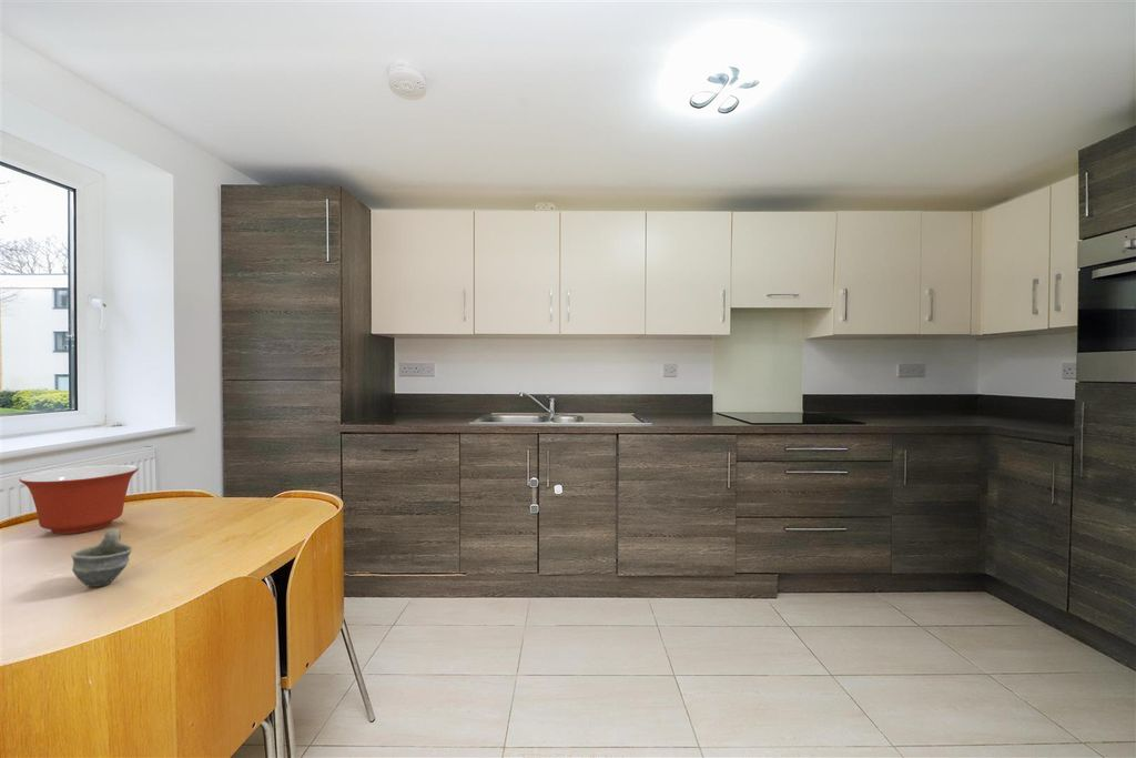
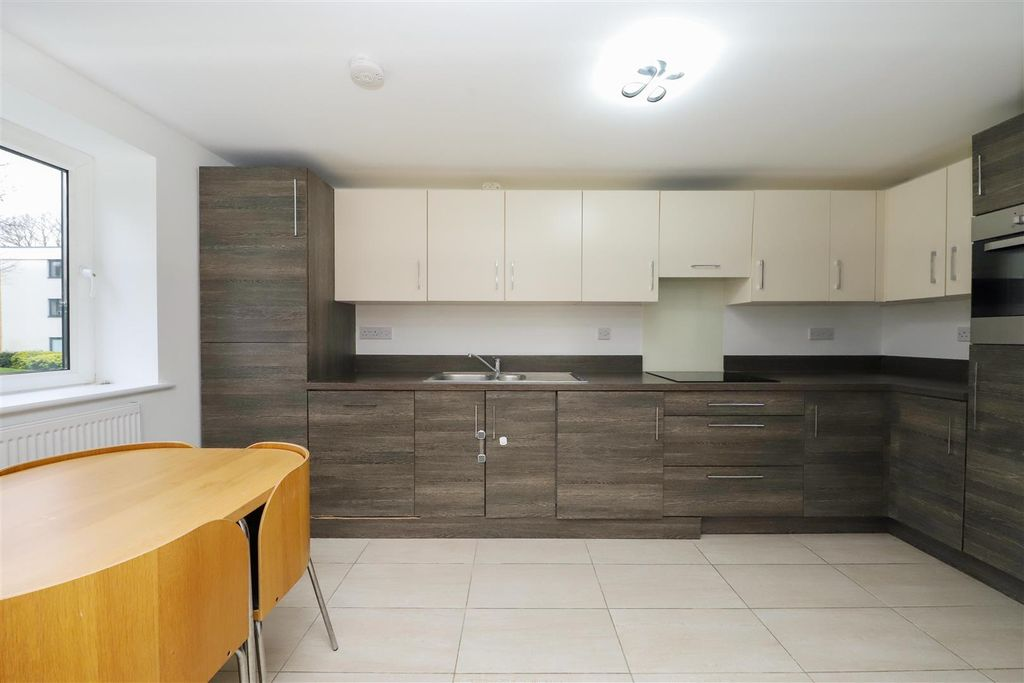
- cup (106, 558)
- mixing bowl (82, 499)
